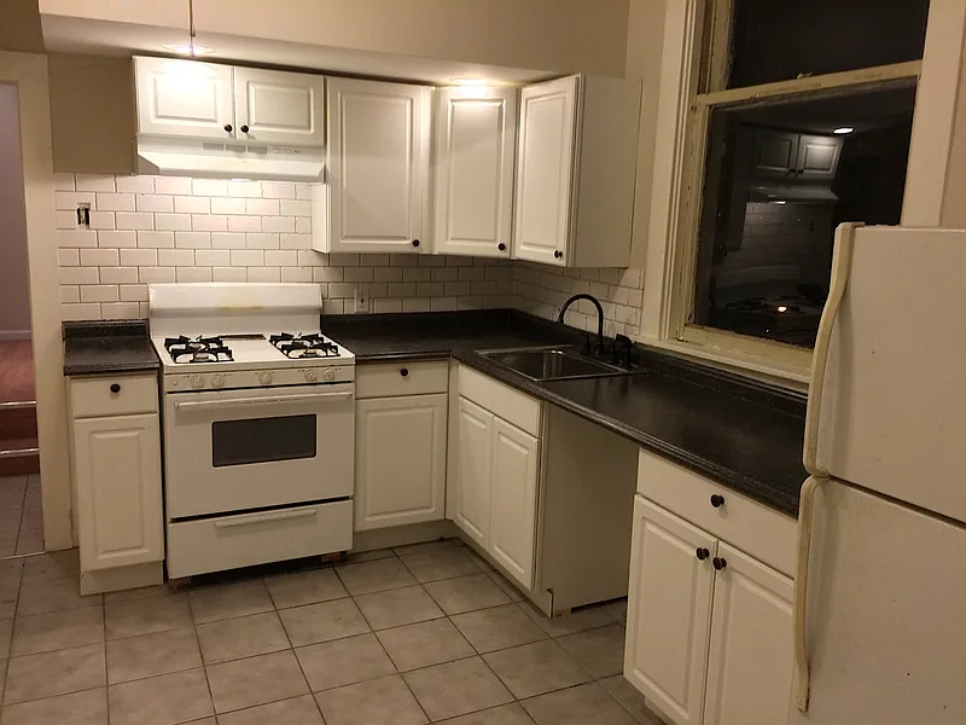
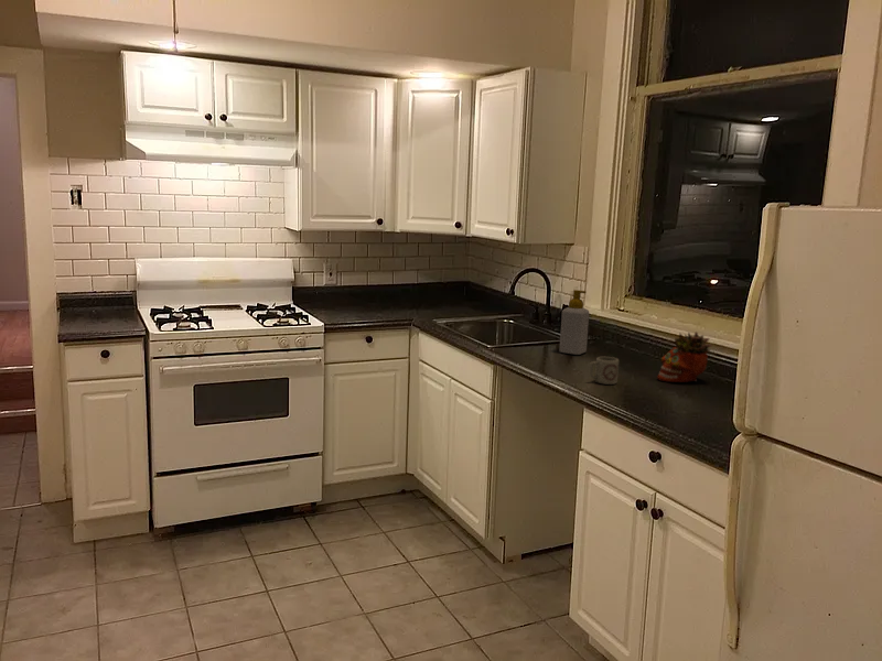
+ succulent planter (684, 356)
+ cup (603, 370)
+ soap bottle (574, 321)
